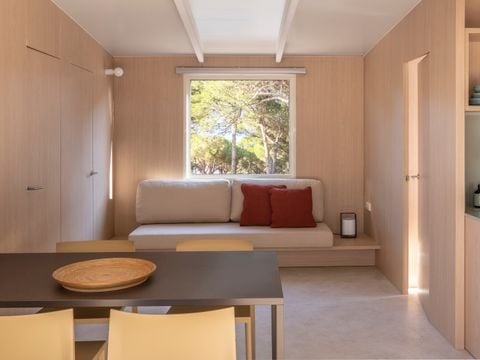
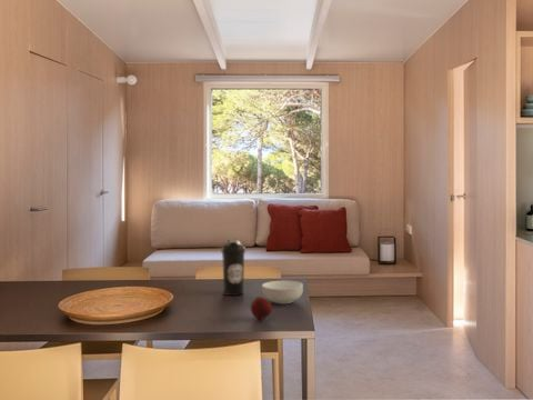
+ water bottle (233, 267)
+ apple (261, 308)
+ cereal bowl (282, 292)
